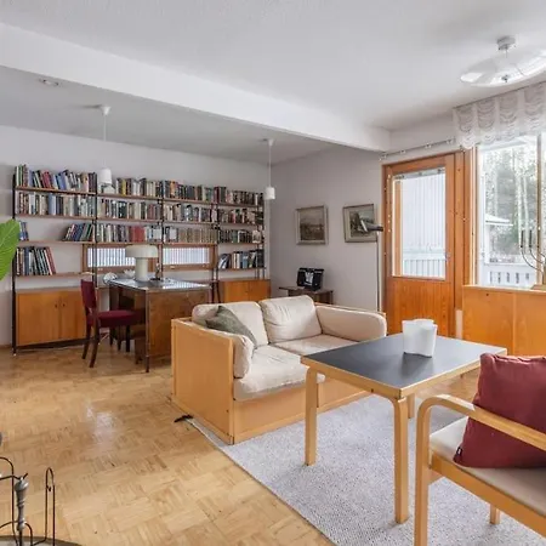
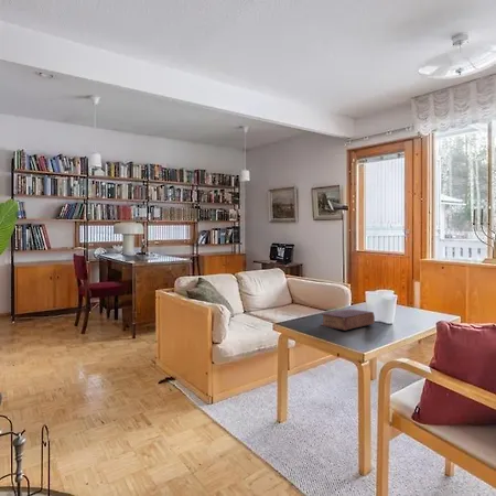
+ book (347, 319)
